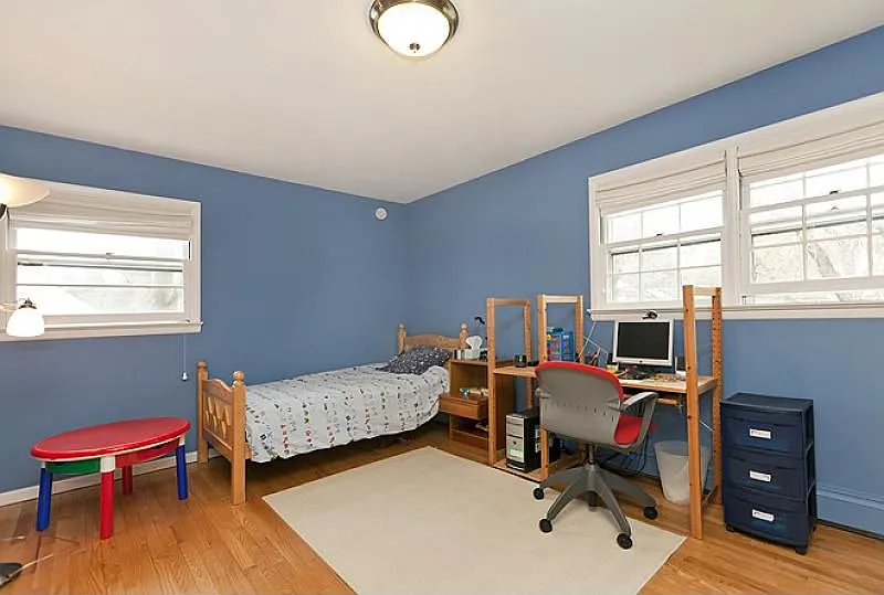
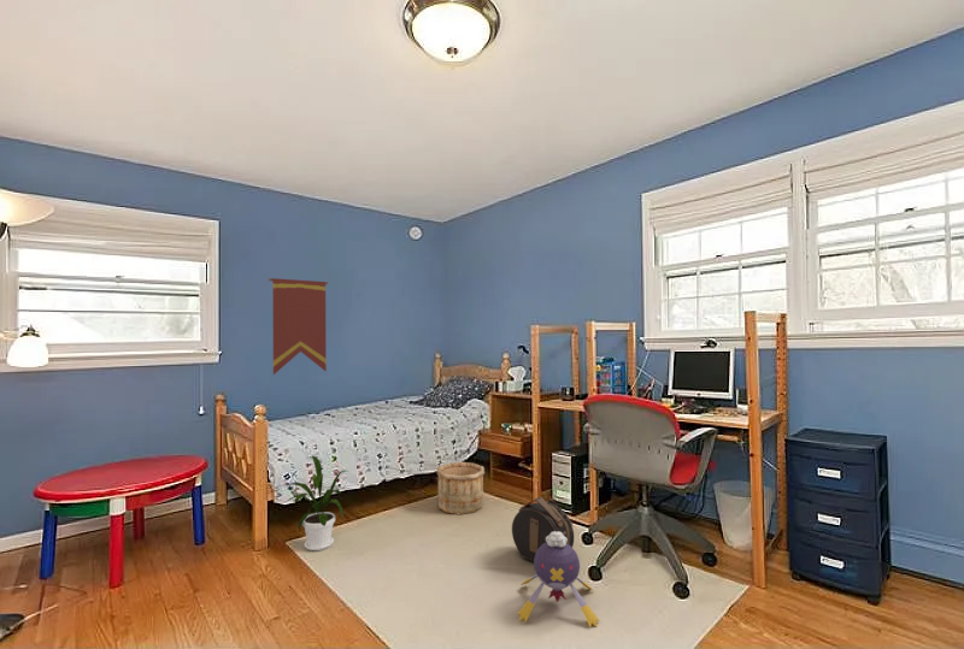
+ wooden bucket (460, 486)
+ pennant (299, 326)
+ house plant (317, 502)
+ hat box (542, 527)
+ plush toy (557, 567)
